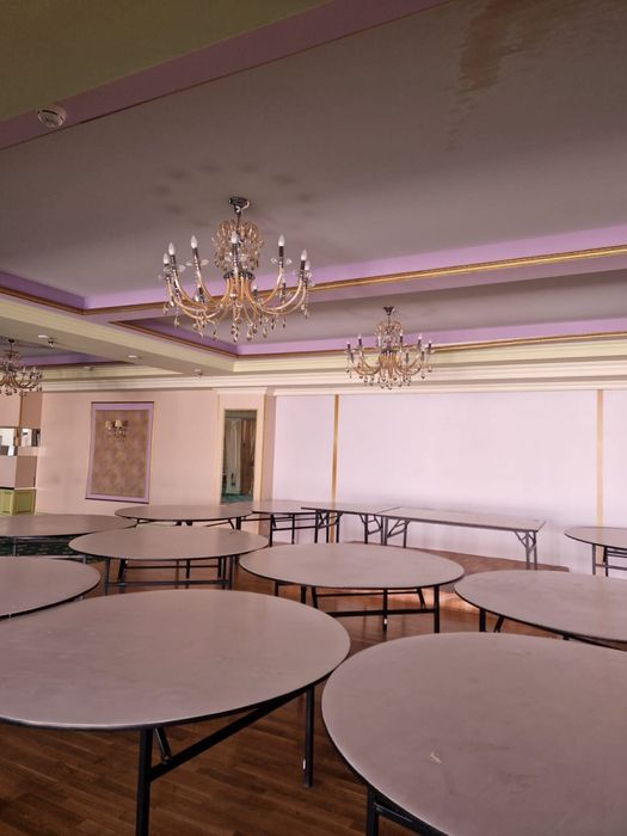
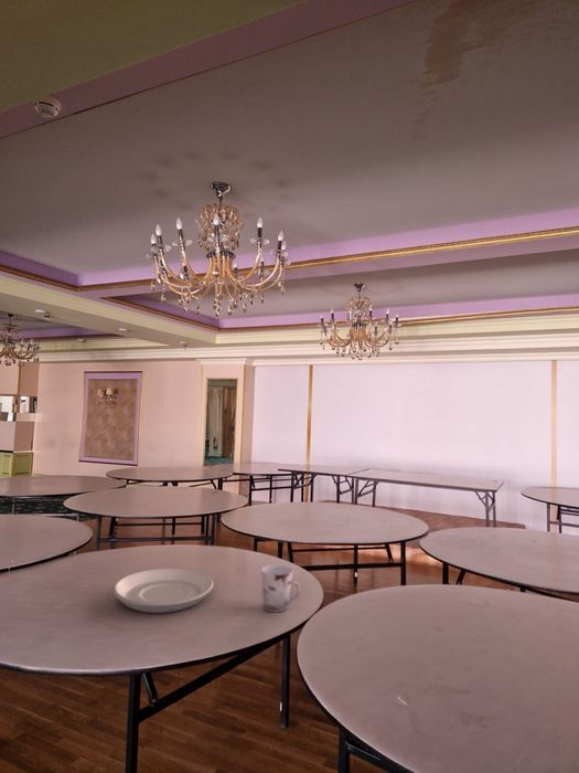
+ cup (281, 590)
+ plate (163, 591)
